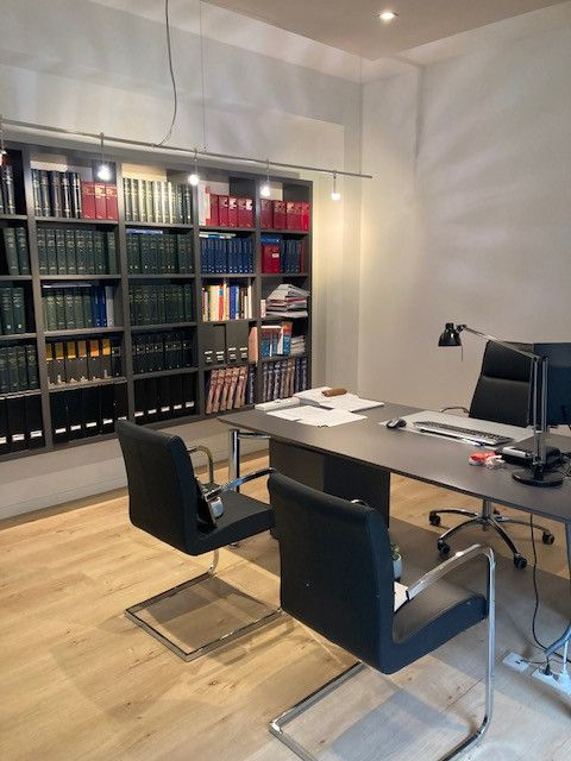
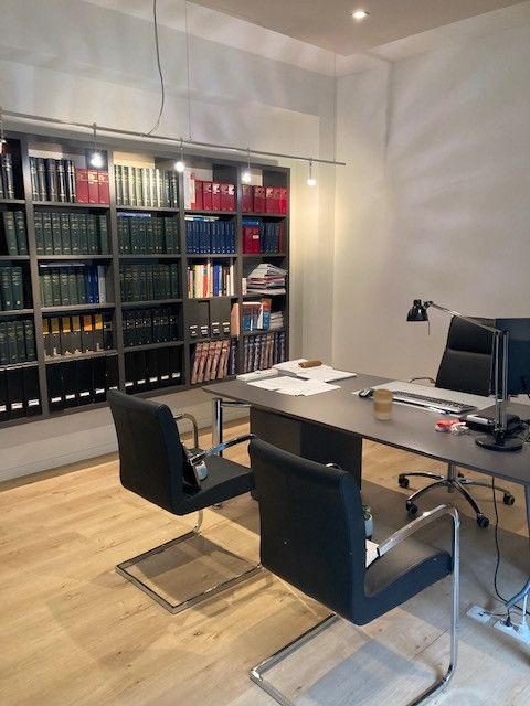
+ coffee cup (382, 404)
